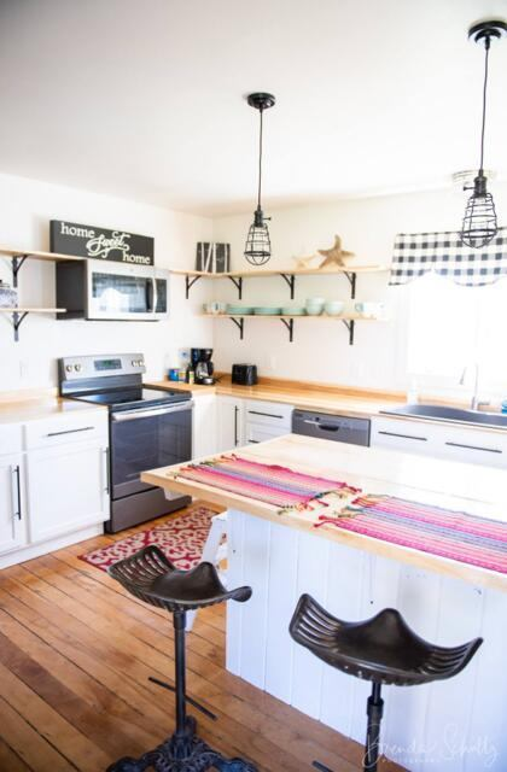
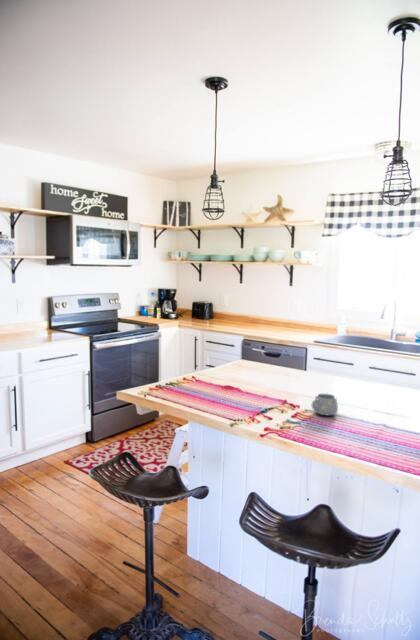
+ mug (322, 405)
